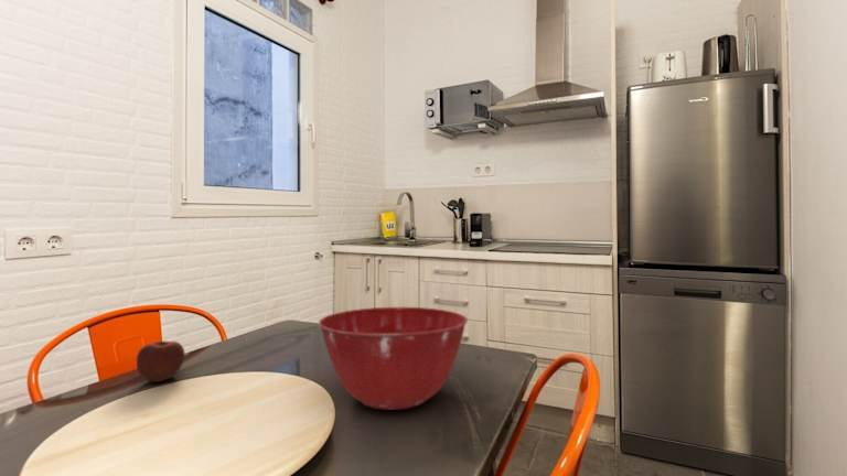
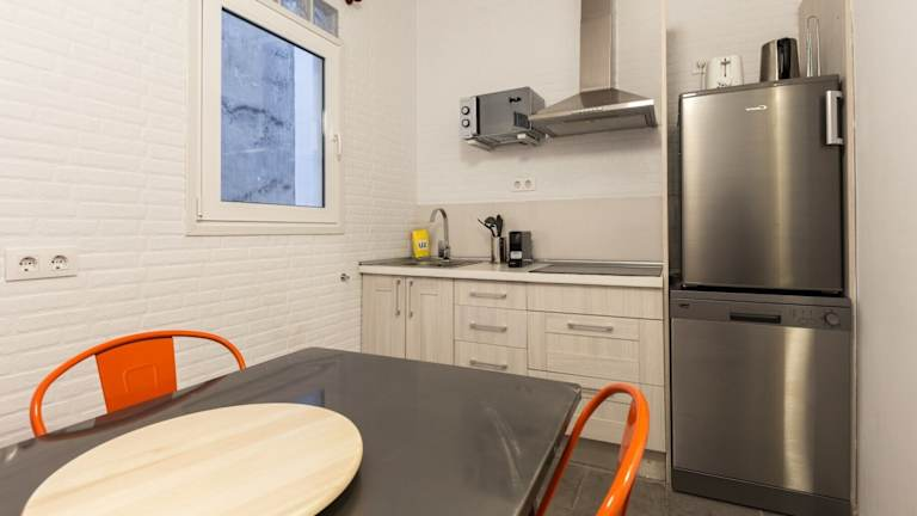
- apple (161, 360)
- mixing bowl (394, 356)
